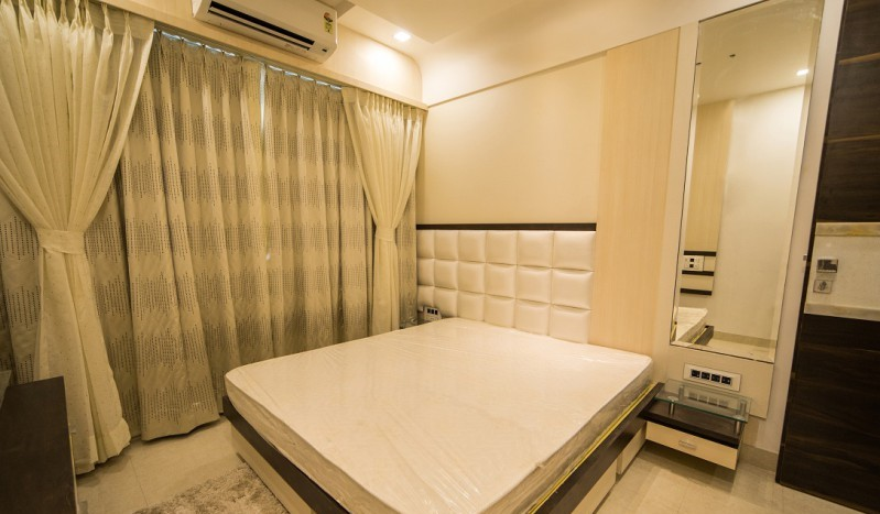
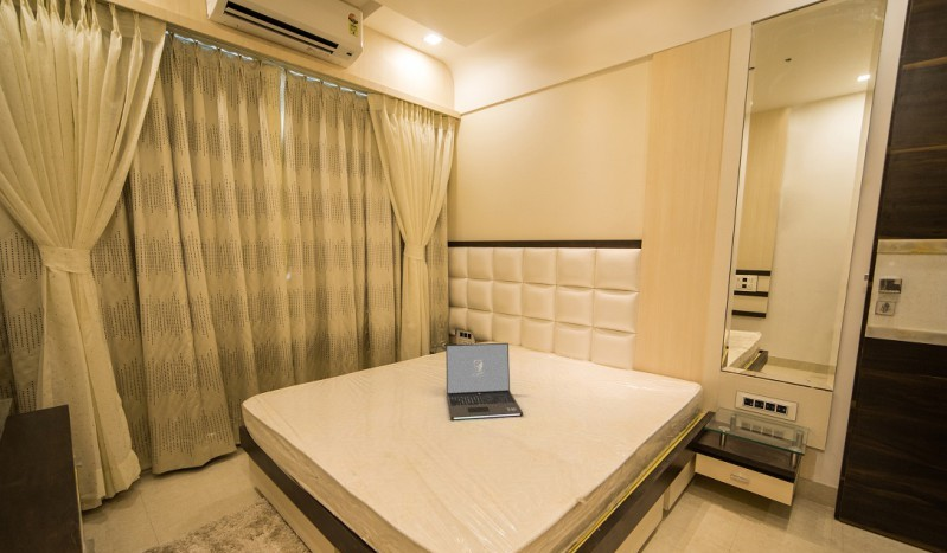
+ laptop (481, 378)
